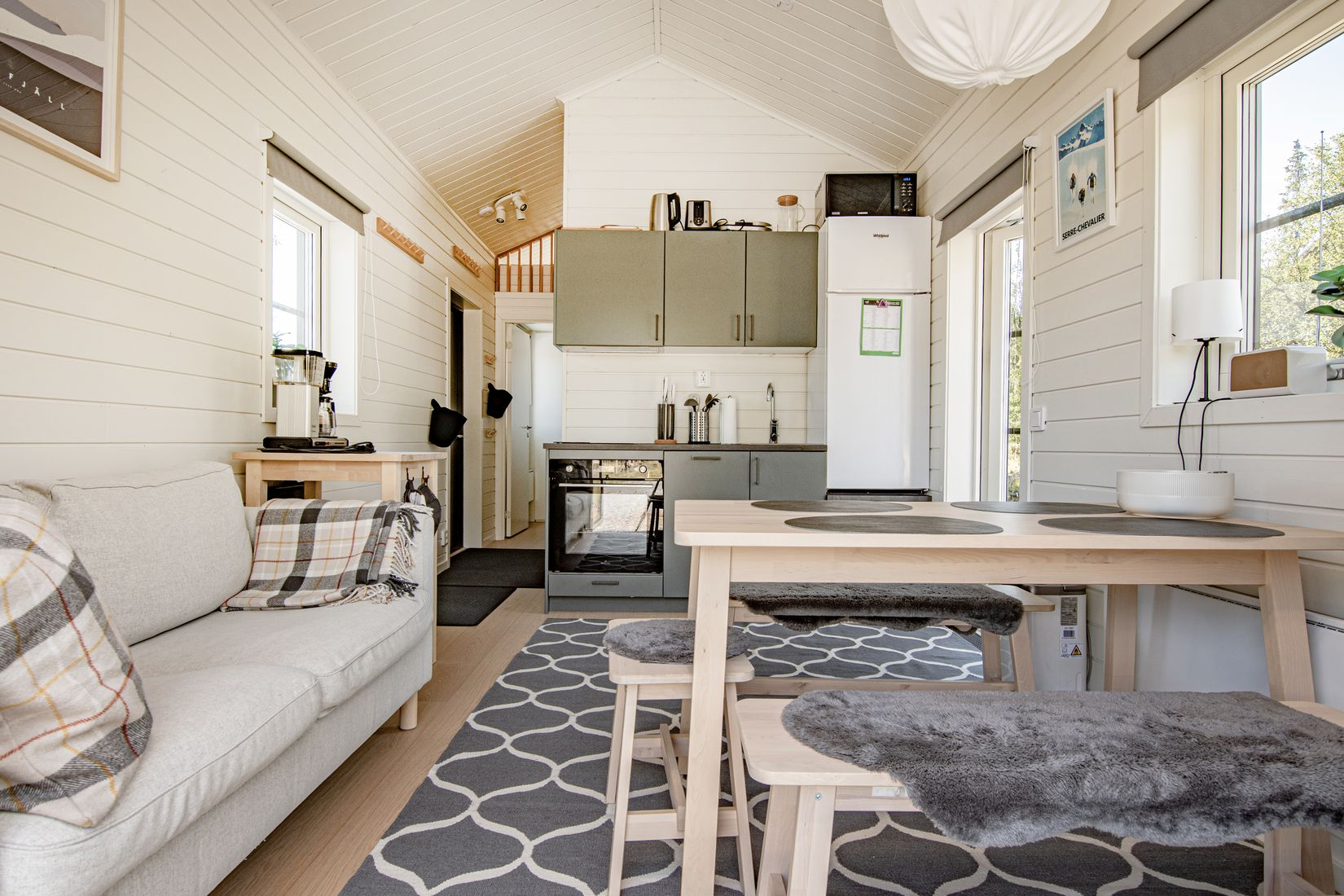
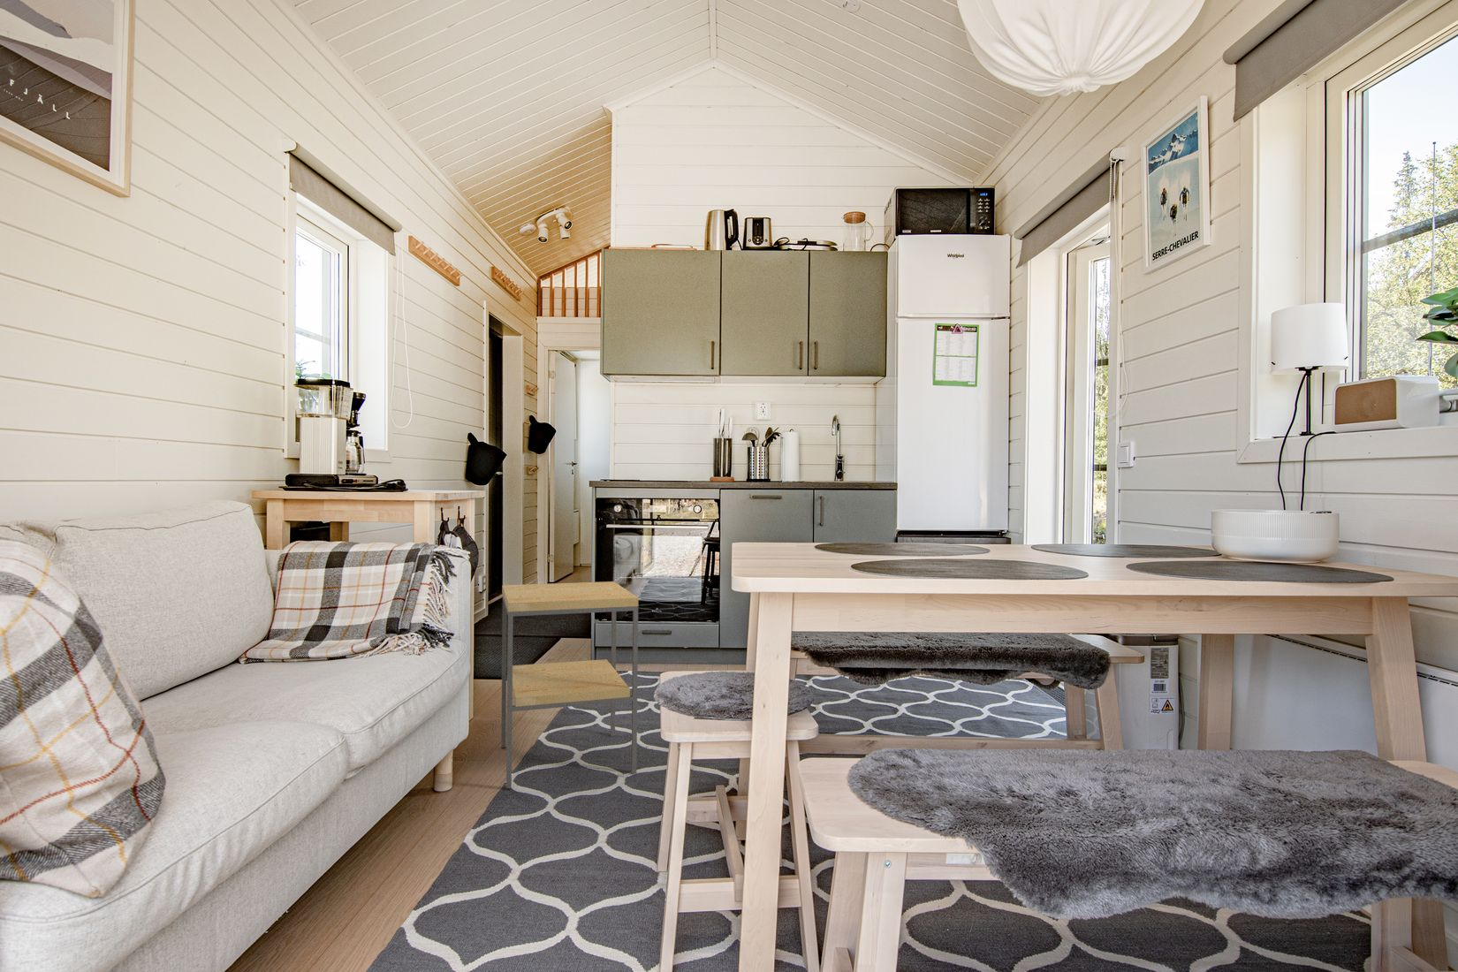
+ side table (565, 674)
